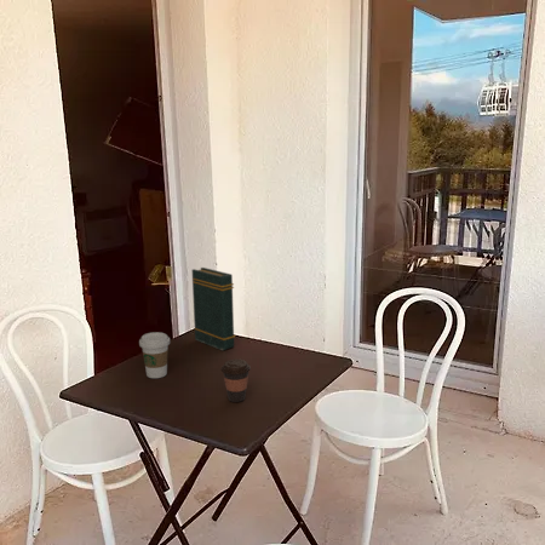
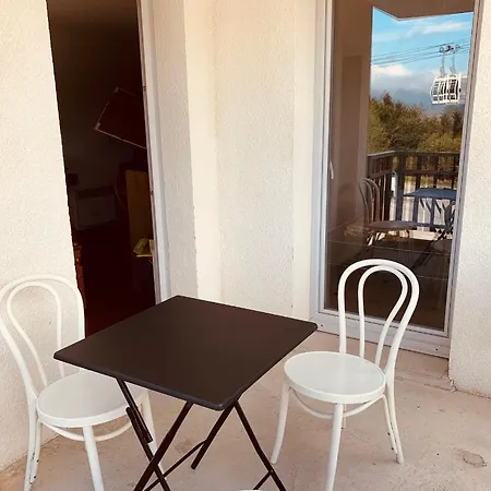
- coffee cup (155, 355)
- coffee cup (236, 380)
- book (213, 308)
